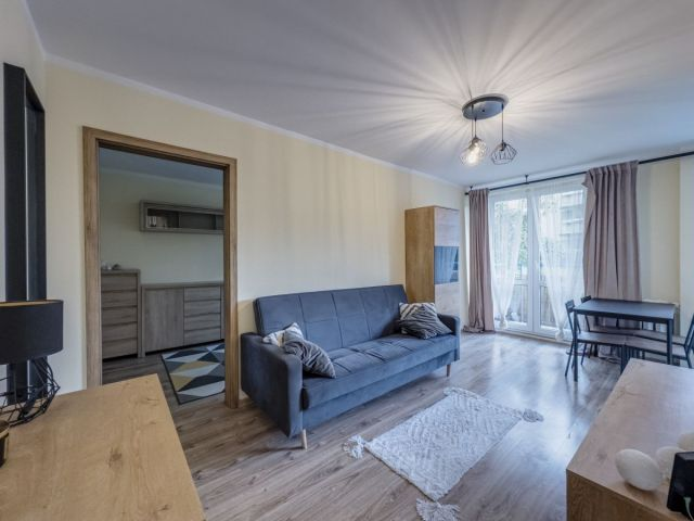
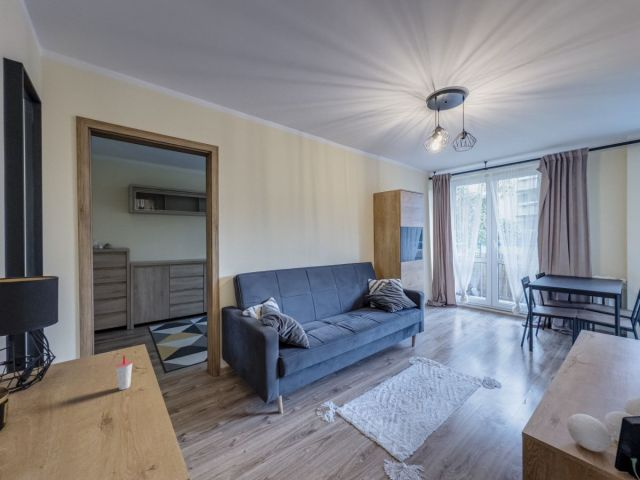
+ cup (124, 371)
